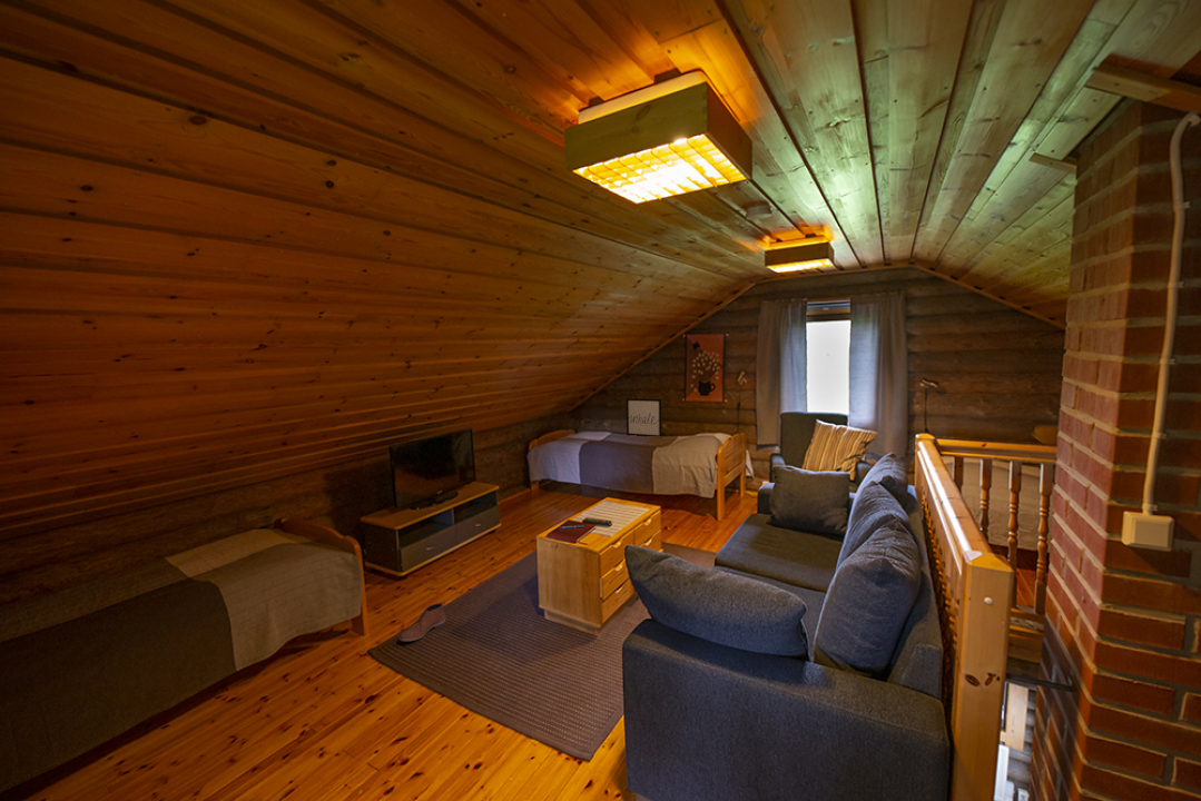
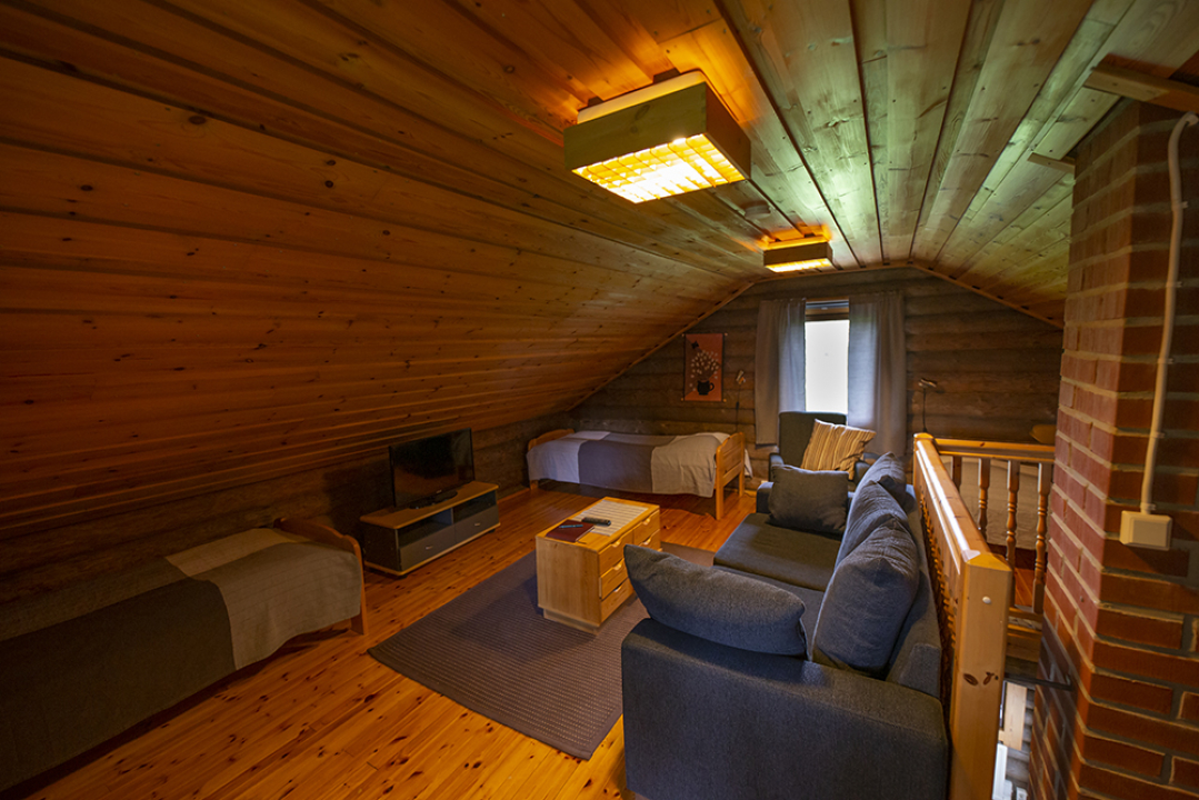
- wall art (643, 417)
- shoe (423, 621)
